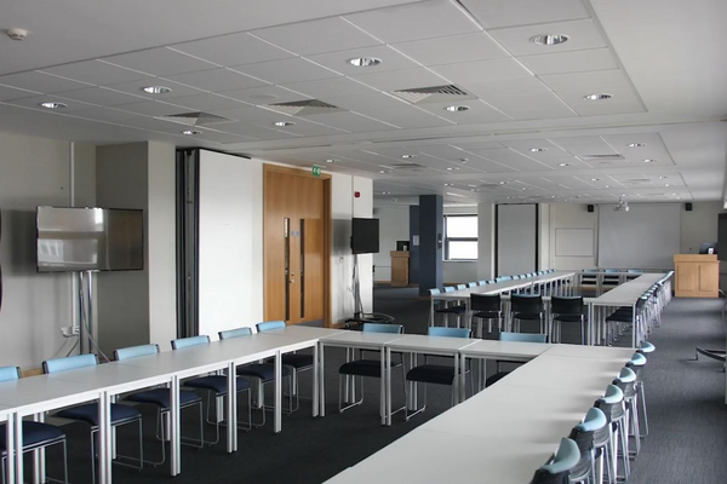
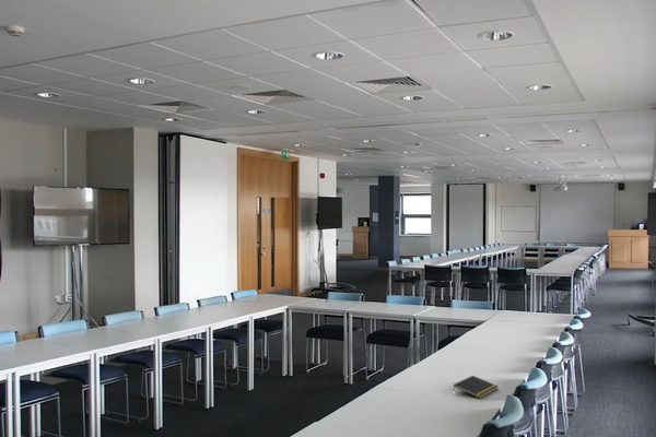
+ notepad (476, 386)
